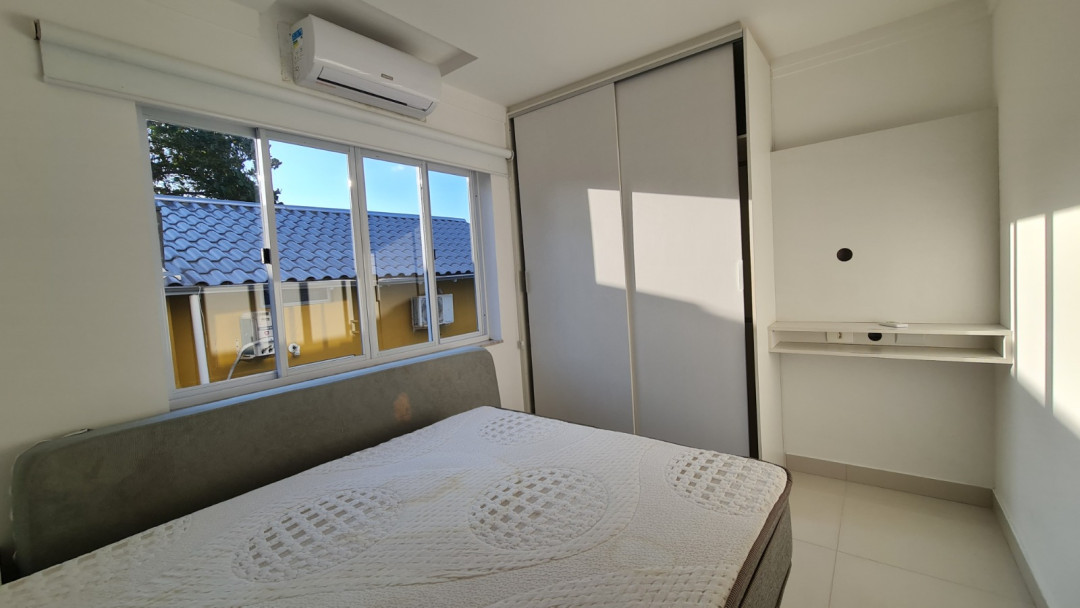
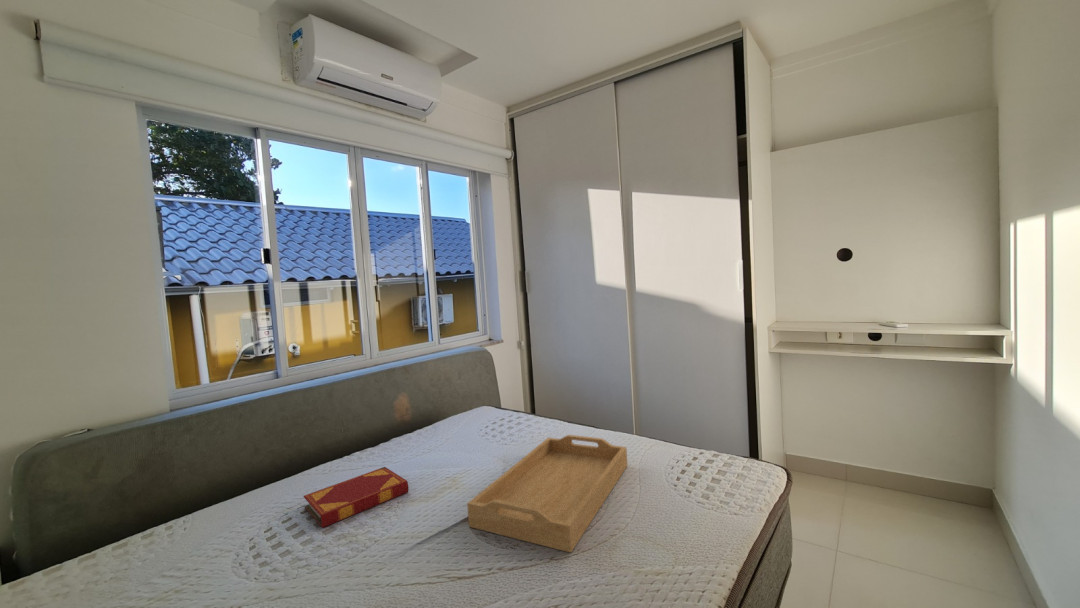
+ hardback book (357, 493)
+ serving tray (556, 479)
